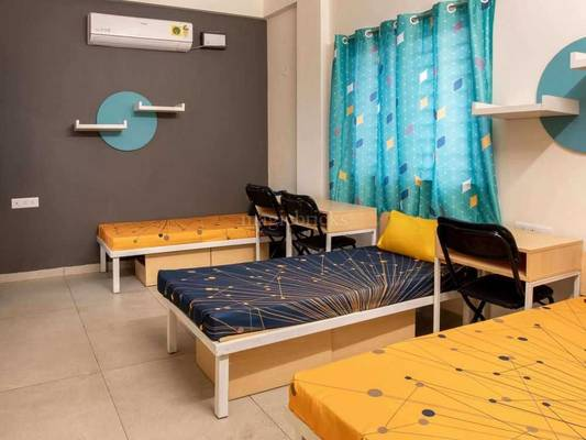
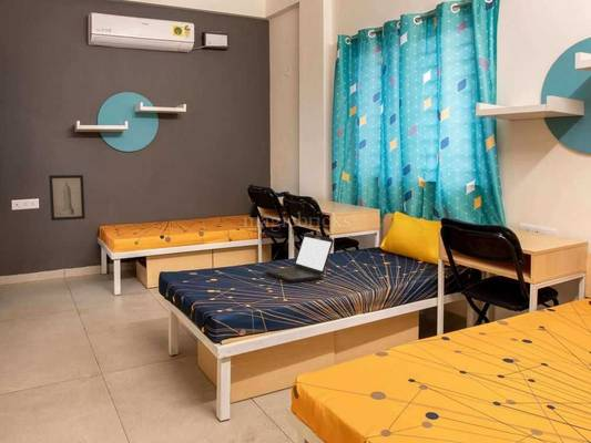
+ wall art (67, 197)
+ laptop (298, 256)
